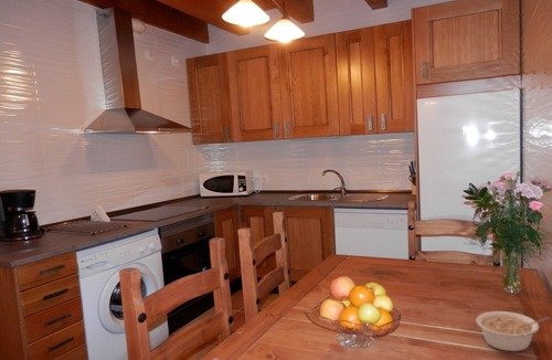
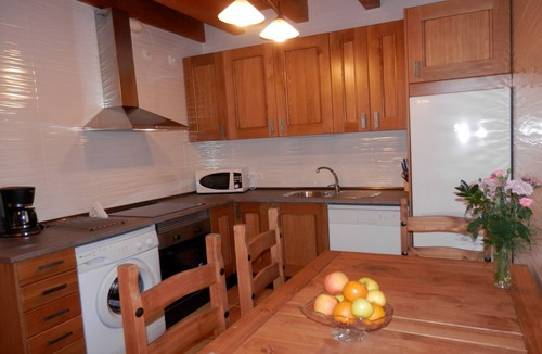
- legume (508, 329)
